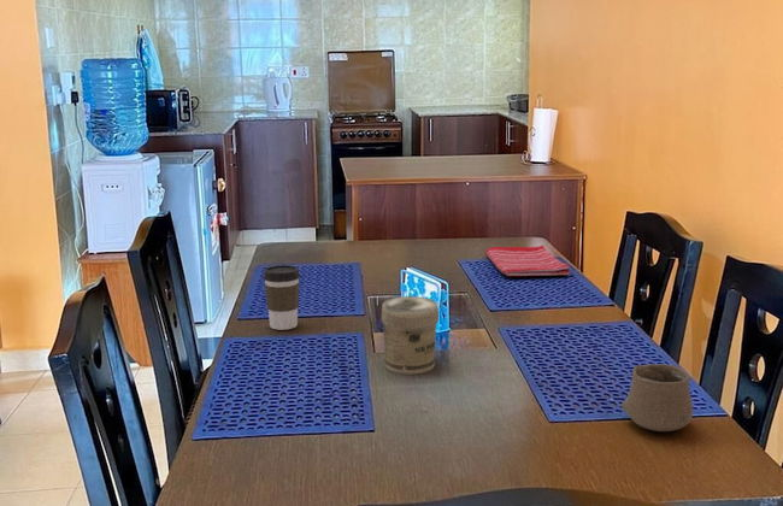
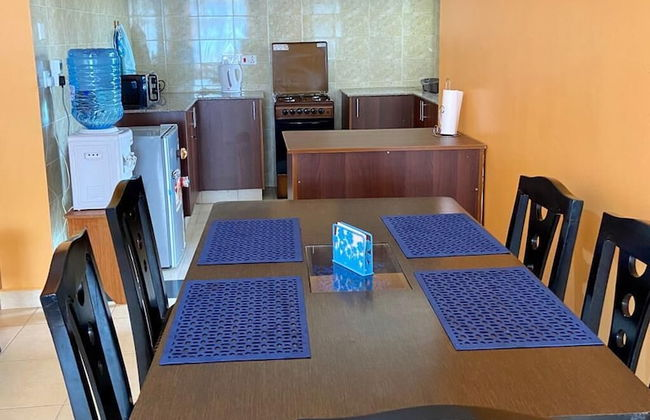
- coffee cup (282, 298)
- jar (410, 335)
- dish towel (525, 260)
- cup (659, 399)
